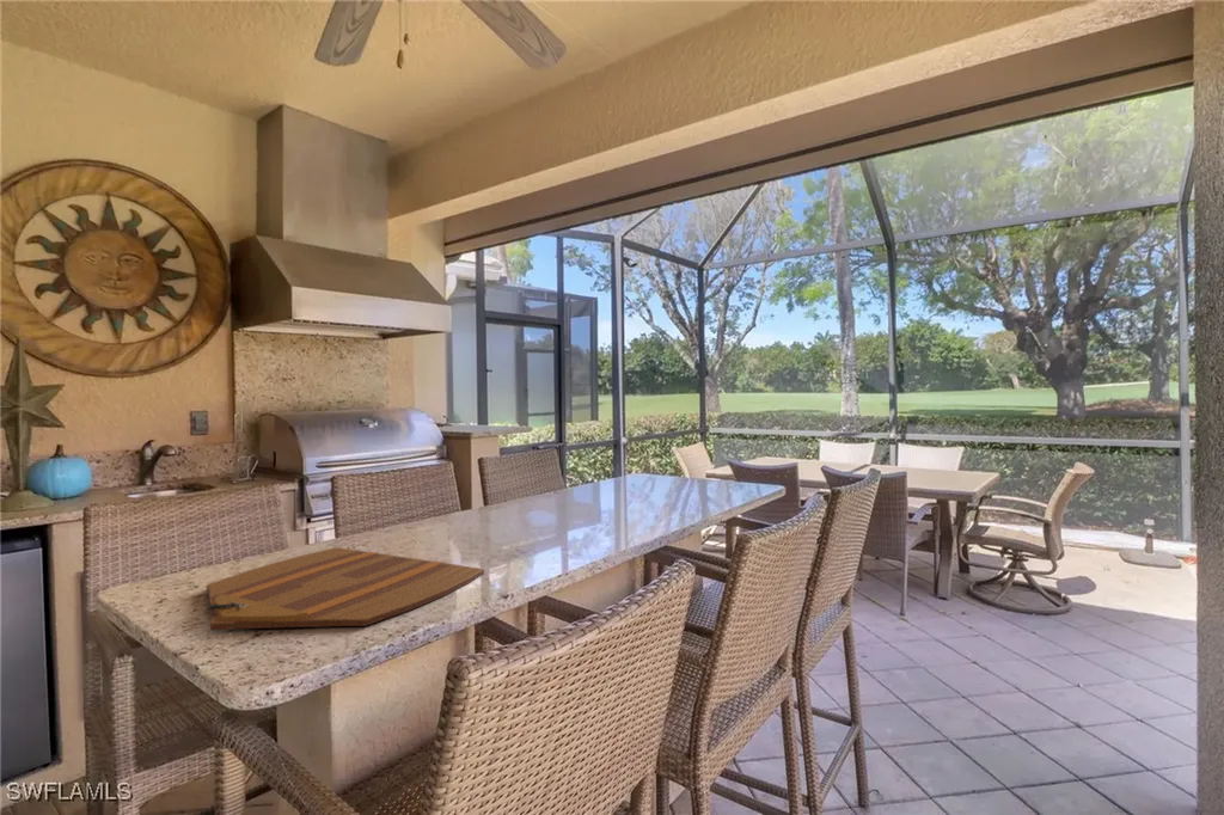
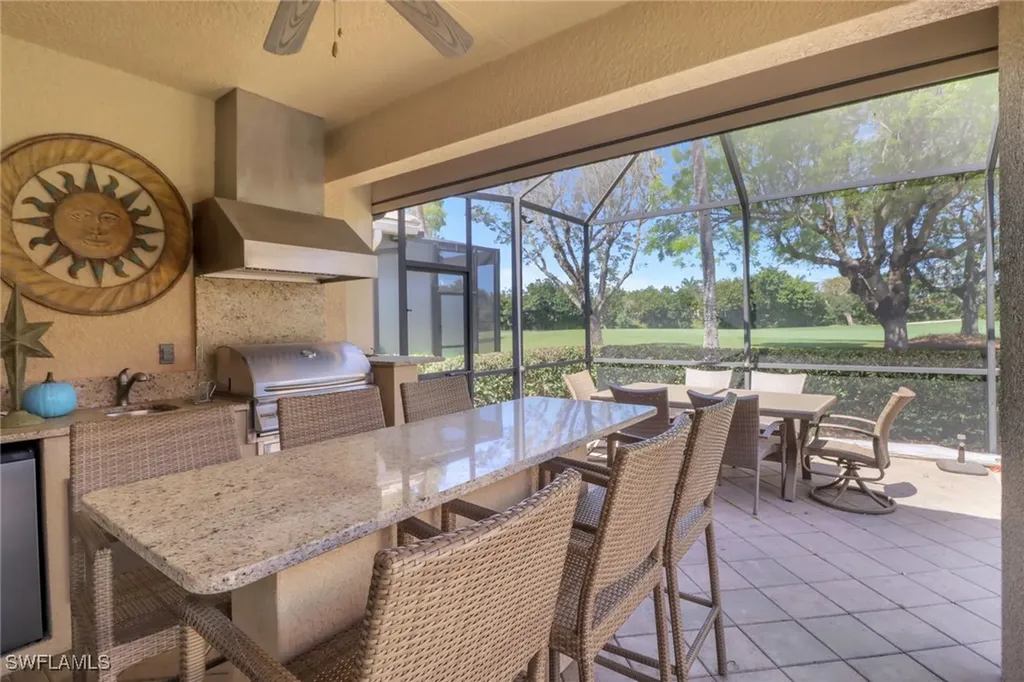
- cutting board (324, 583)
